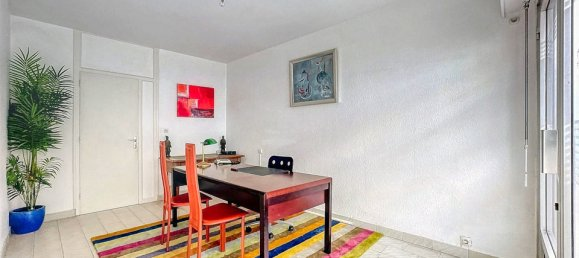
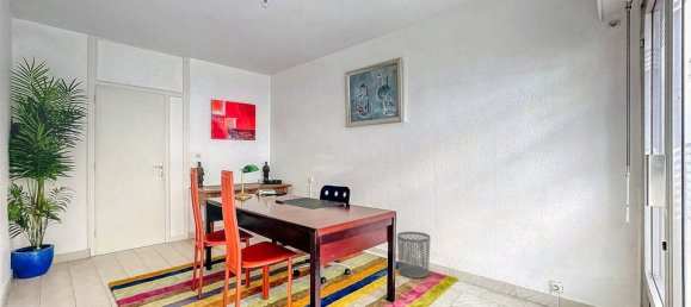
+ waste bin (413, 255)
